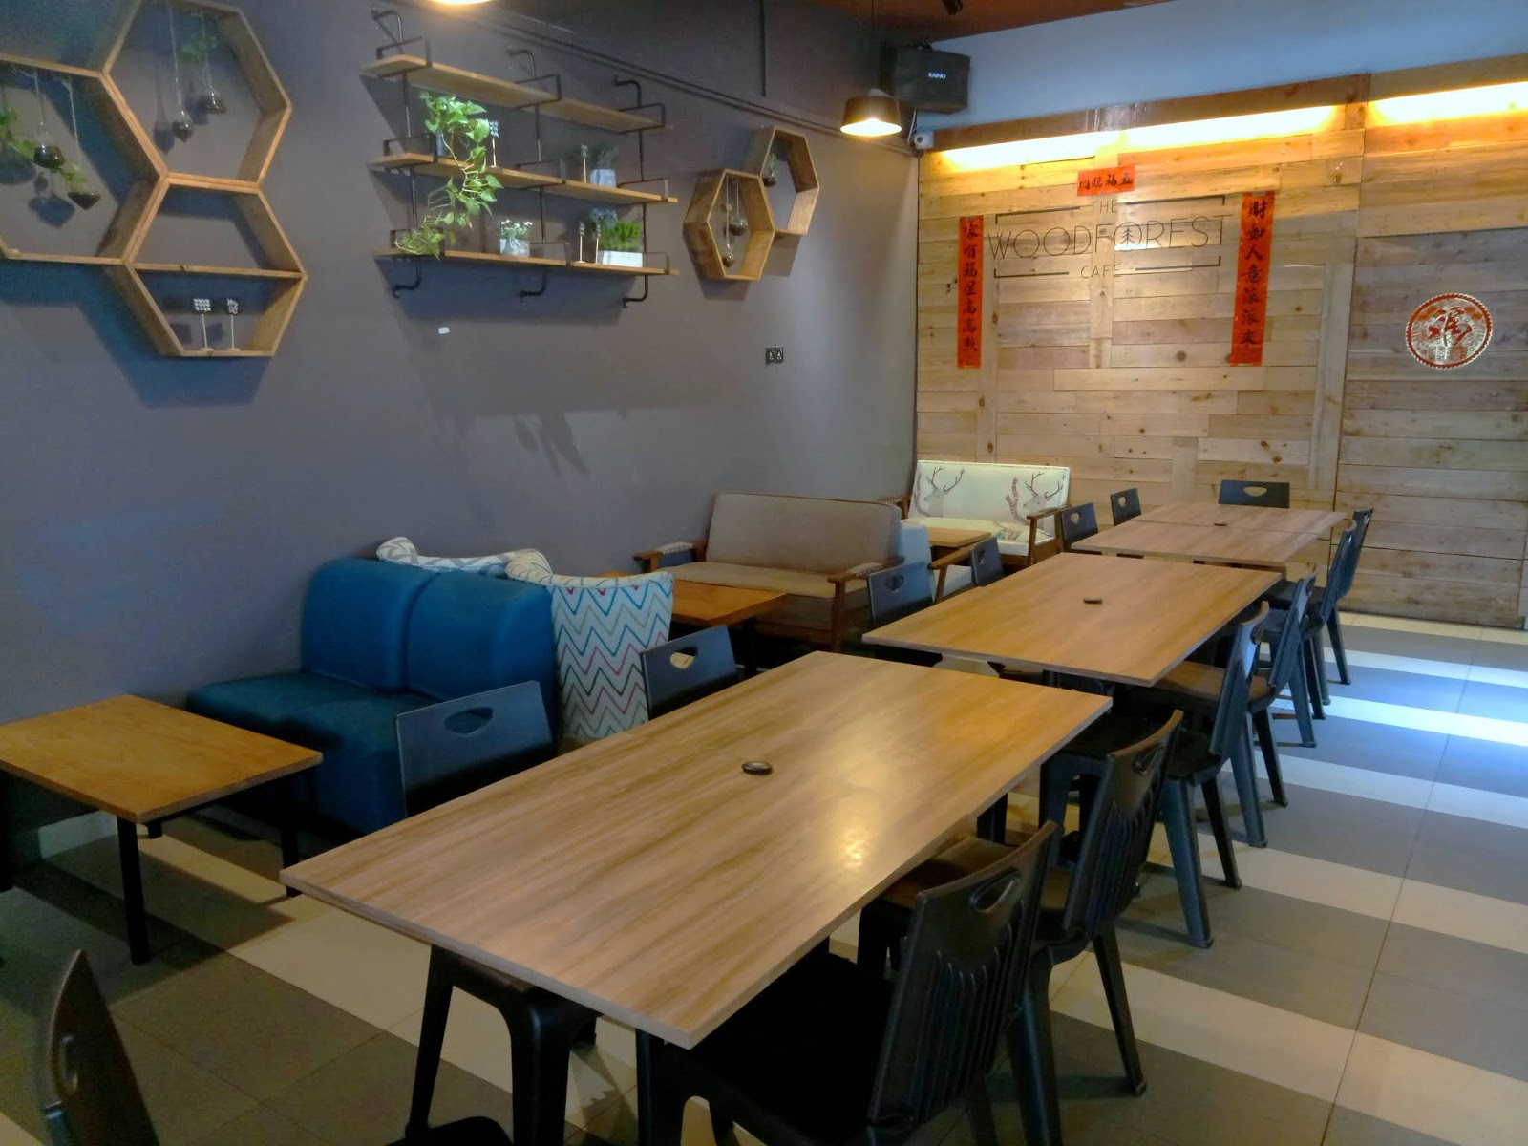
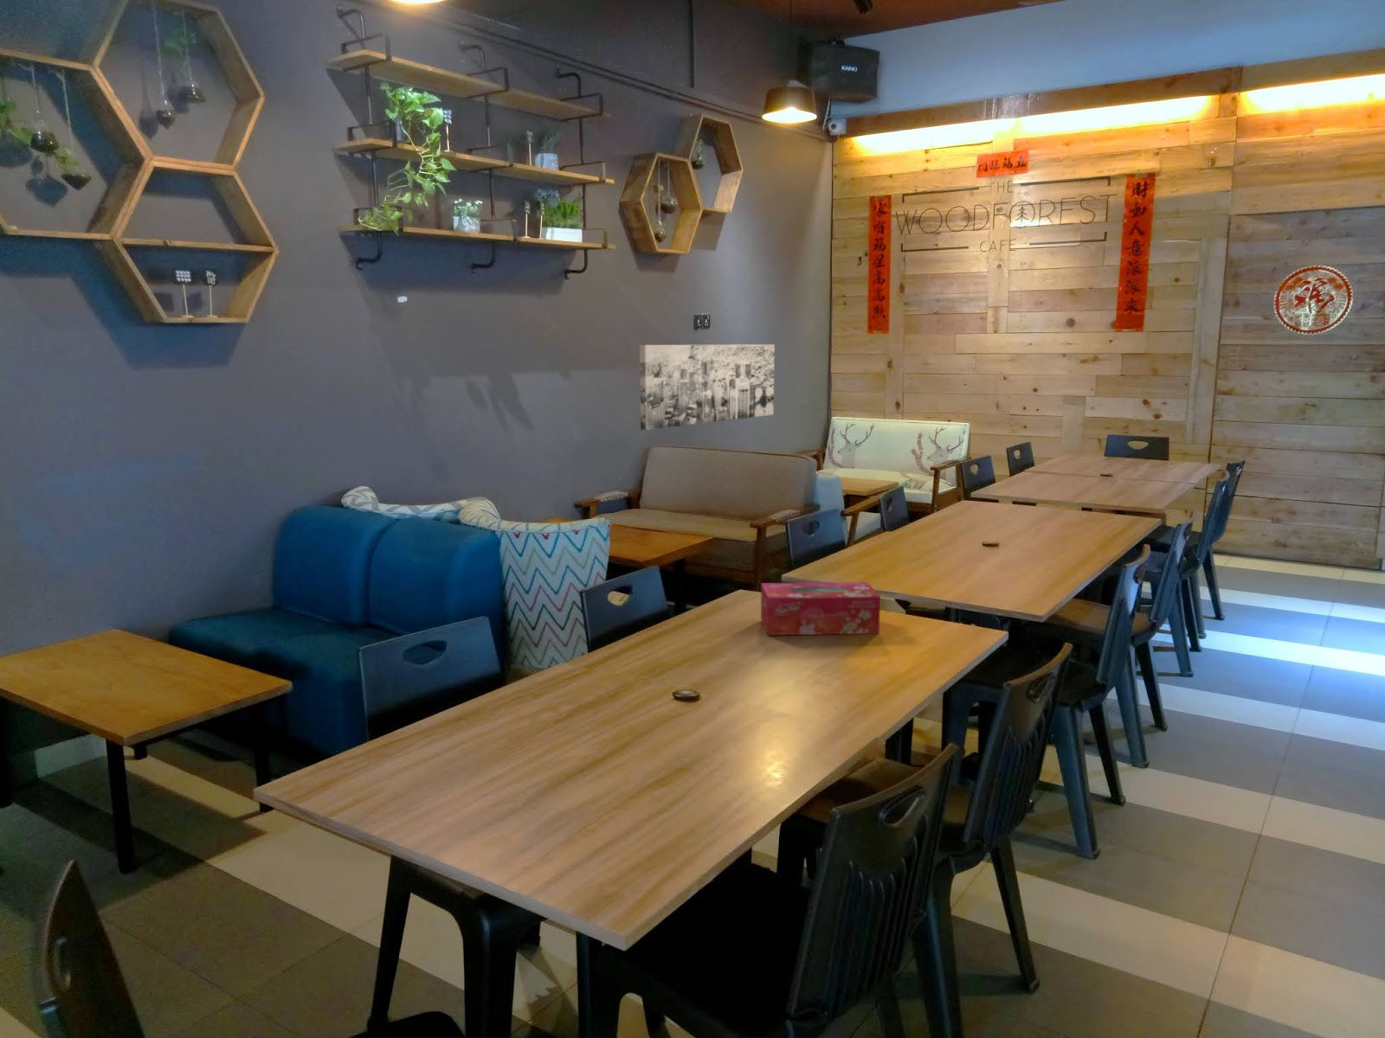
+ tissue box (818, 607)
+ wall art (712, 383)
